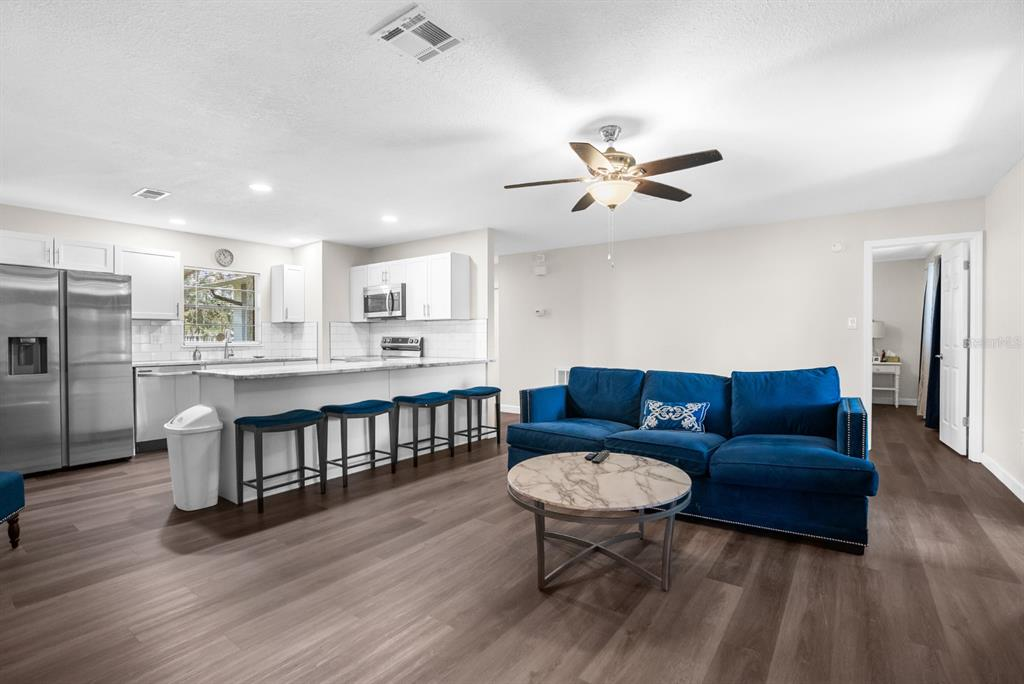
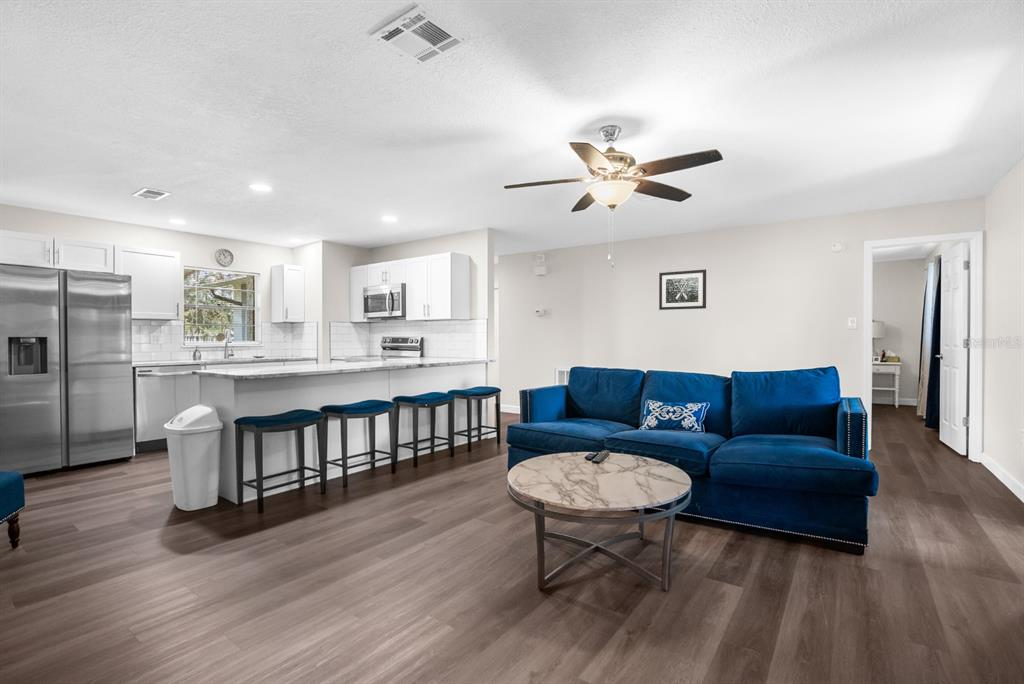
+ wall art (682, 290)
